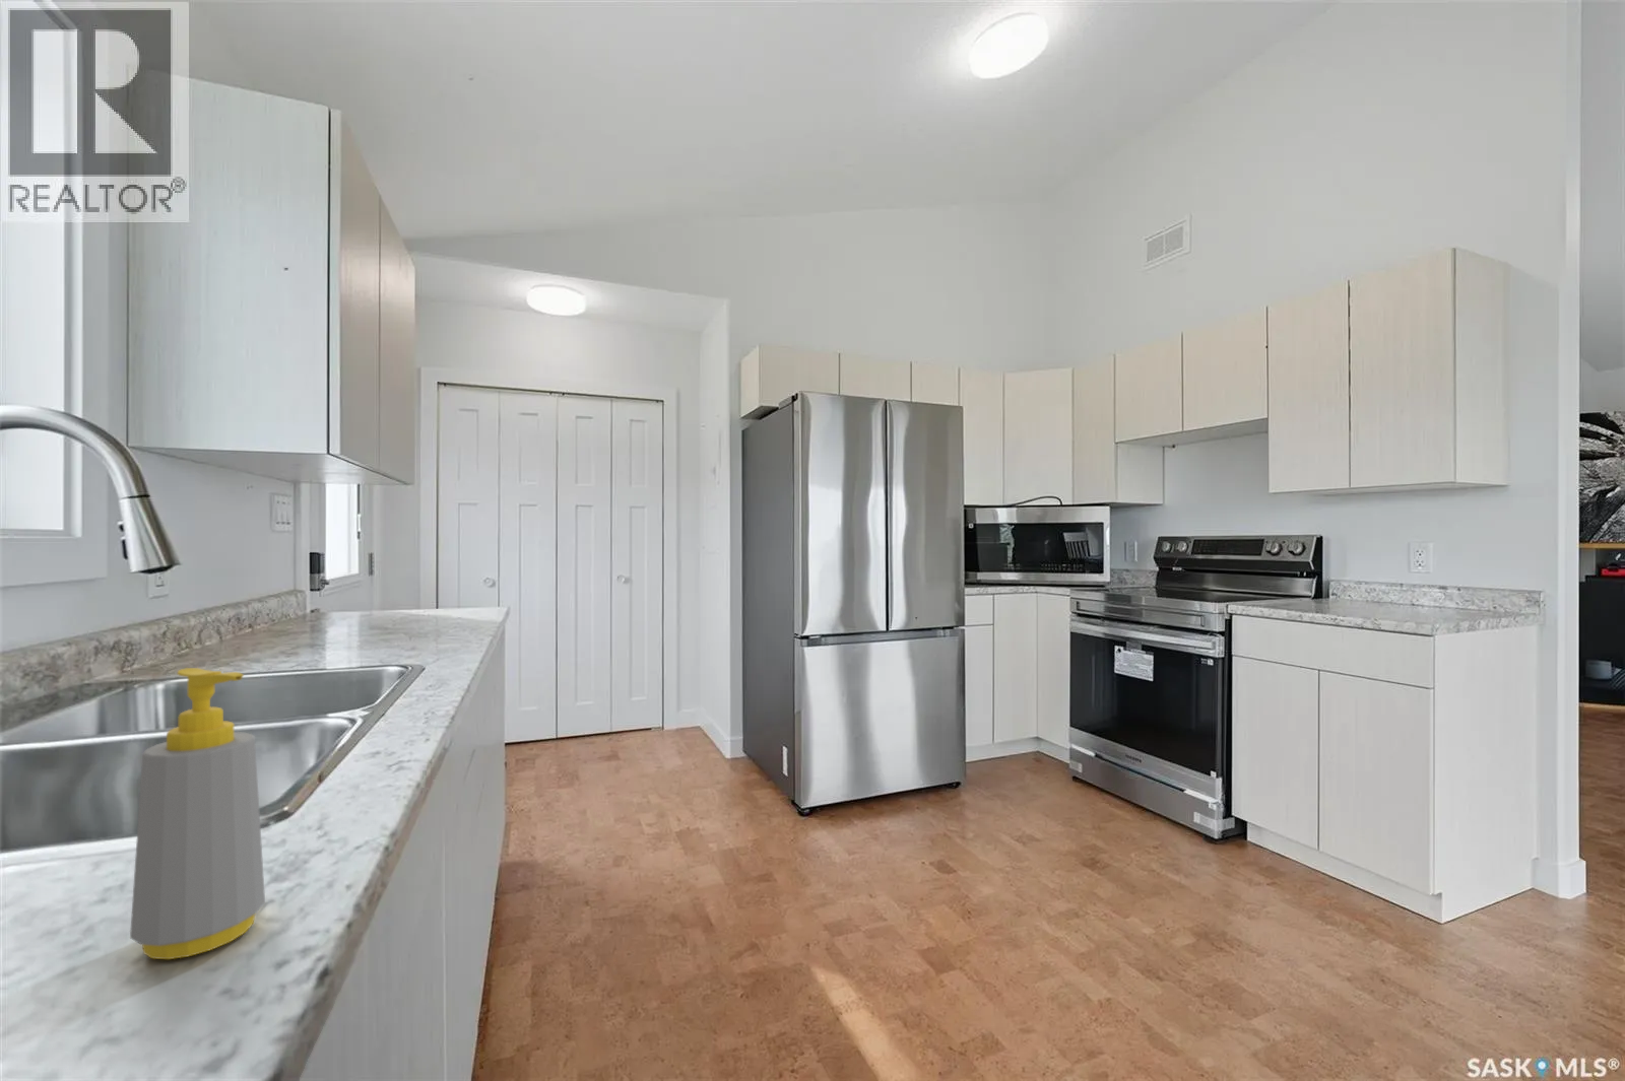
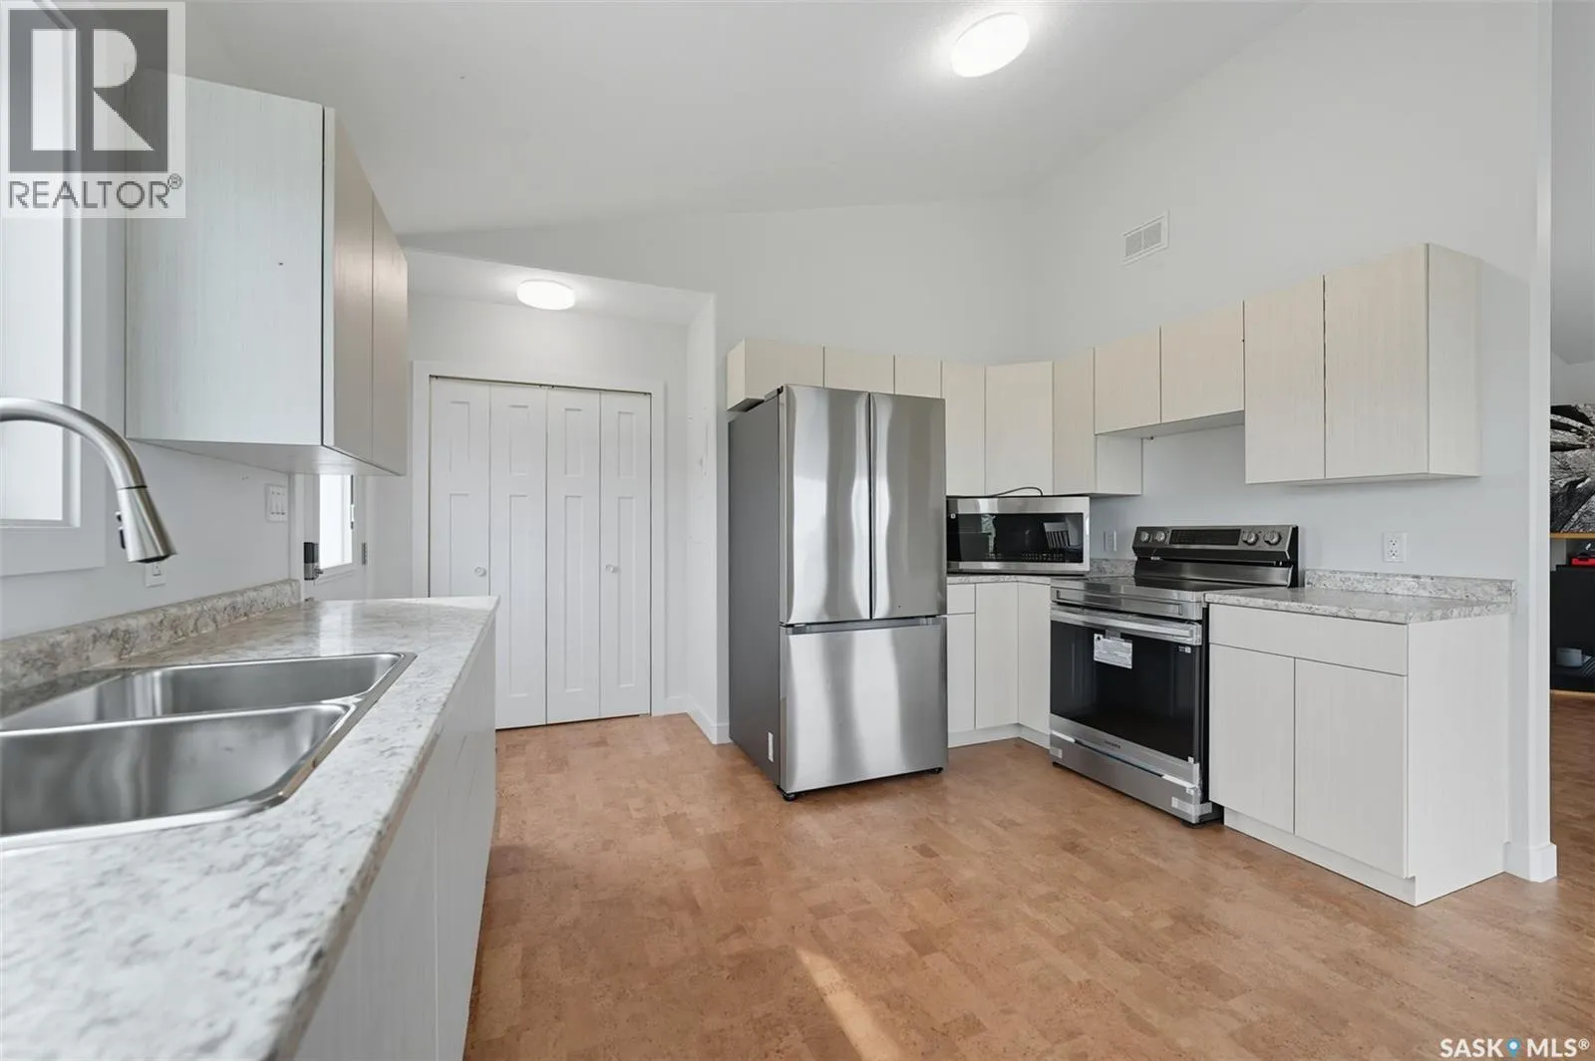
- soap bottle (202, 802)
